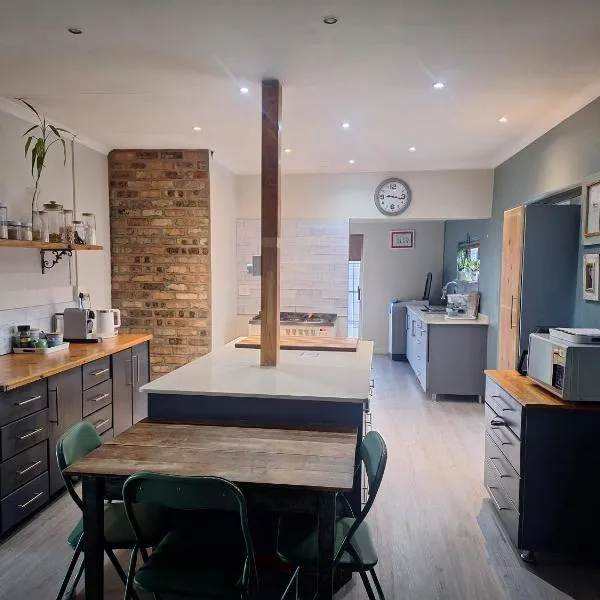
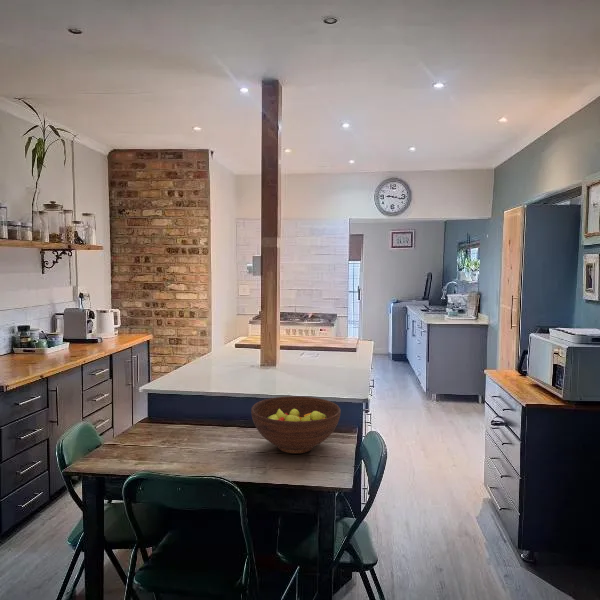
+ fruit bowl (295, 428)
